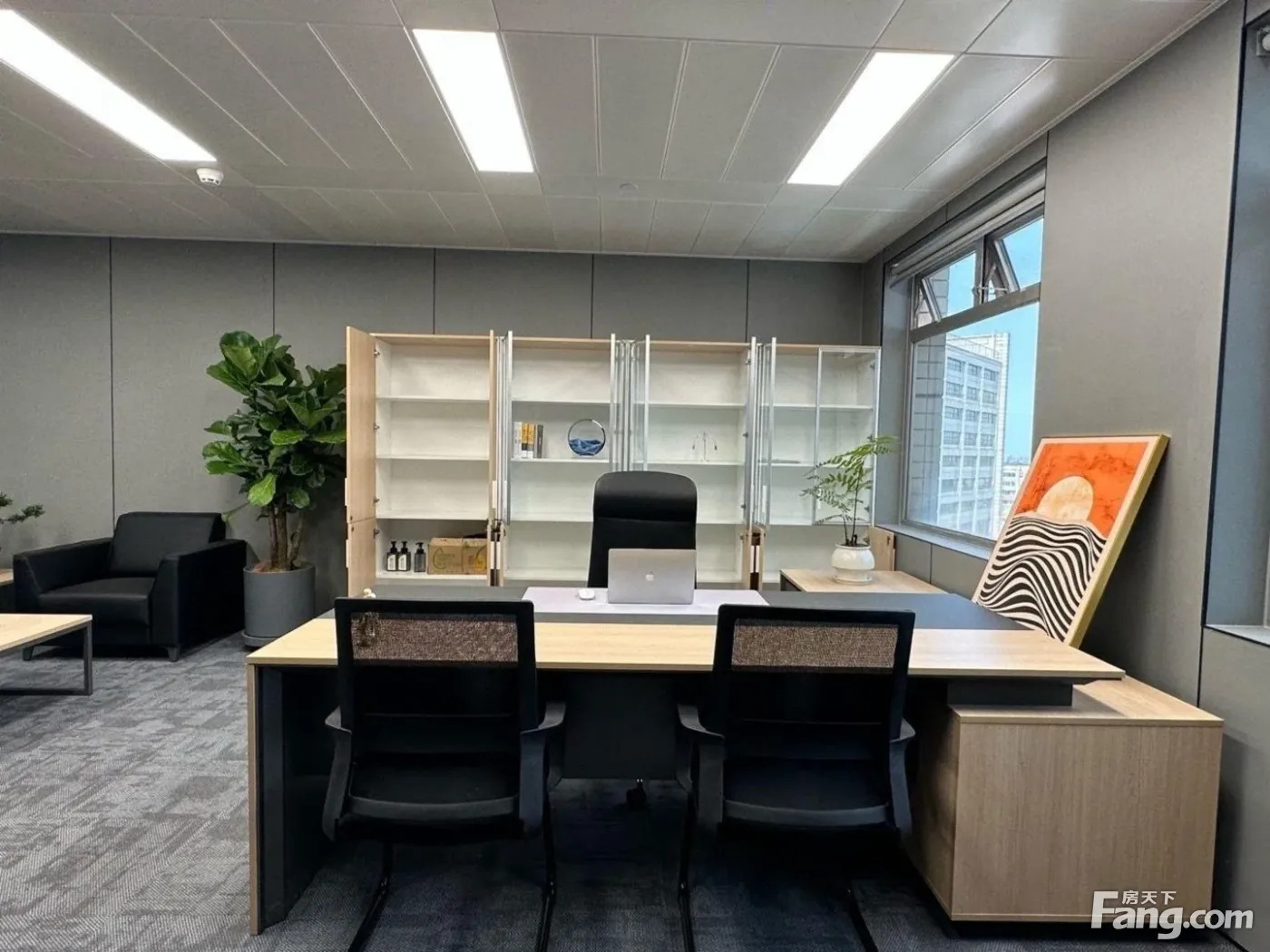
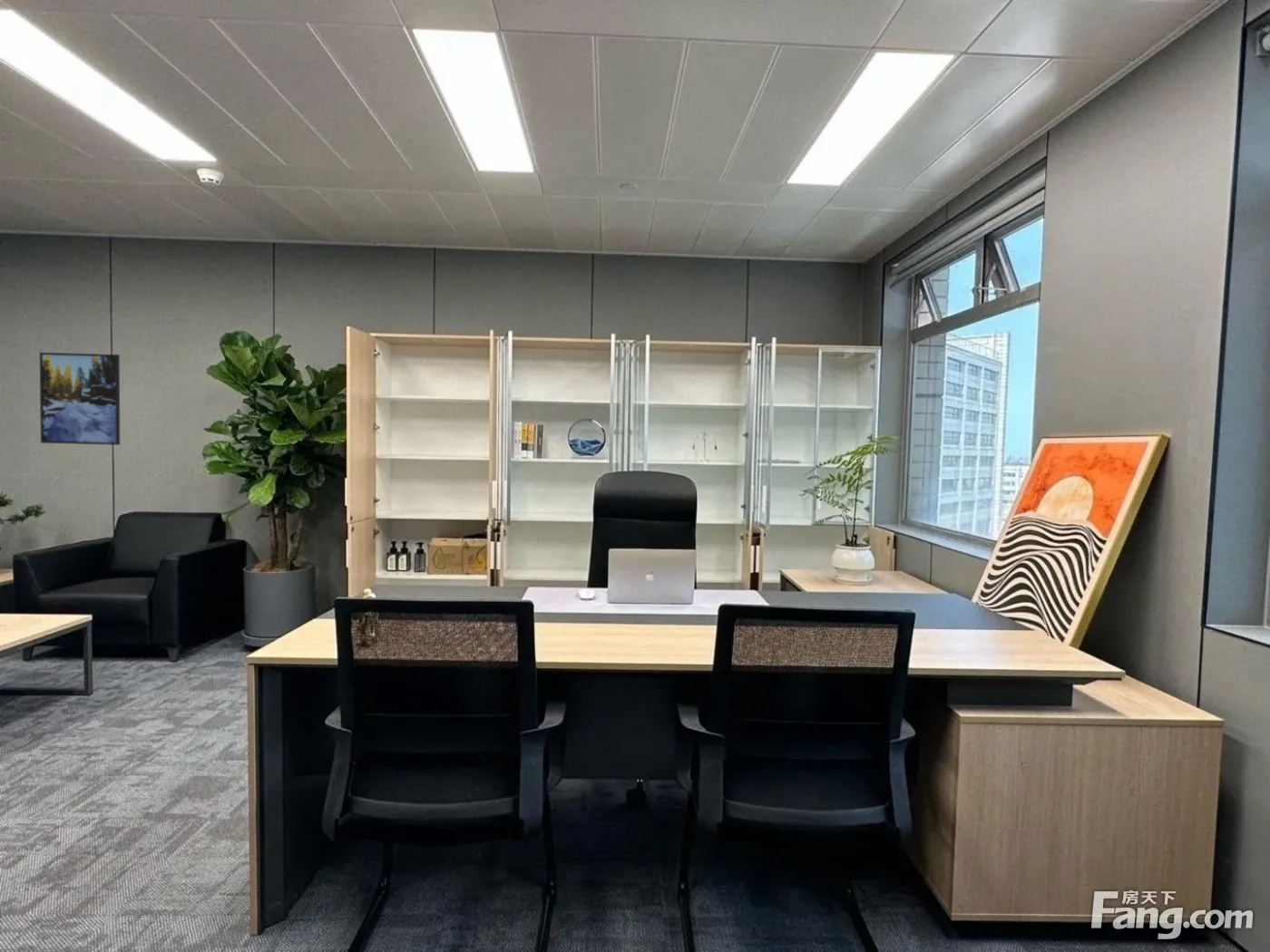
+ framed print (80, 398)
